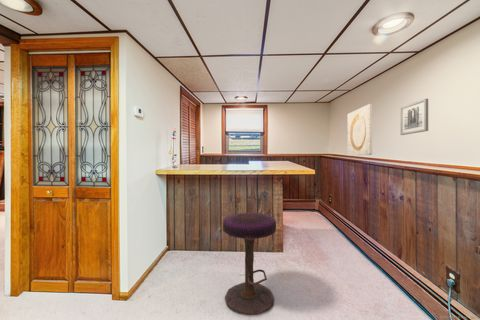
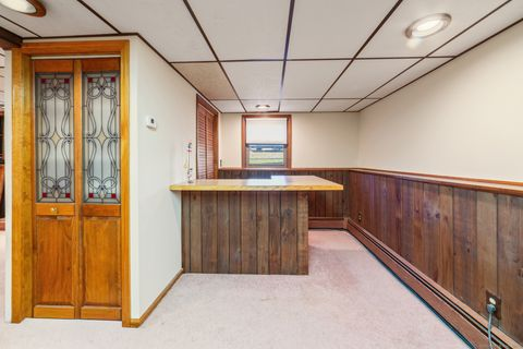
- stool (249, 256)
- wall art (413, 118)
- wall art (358, 132)
